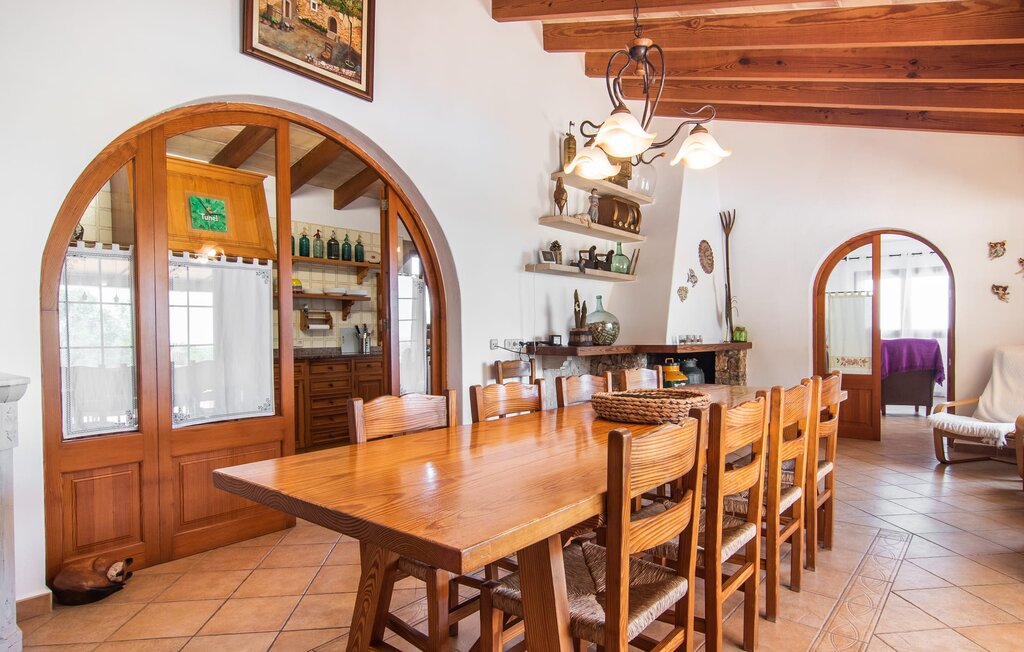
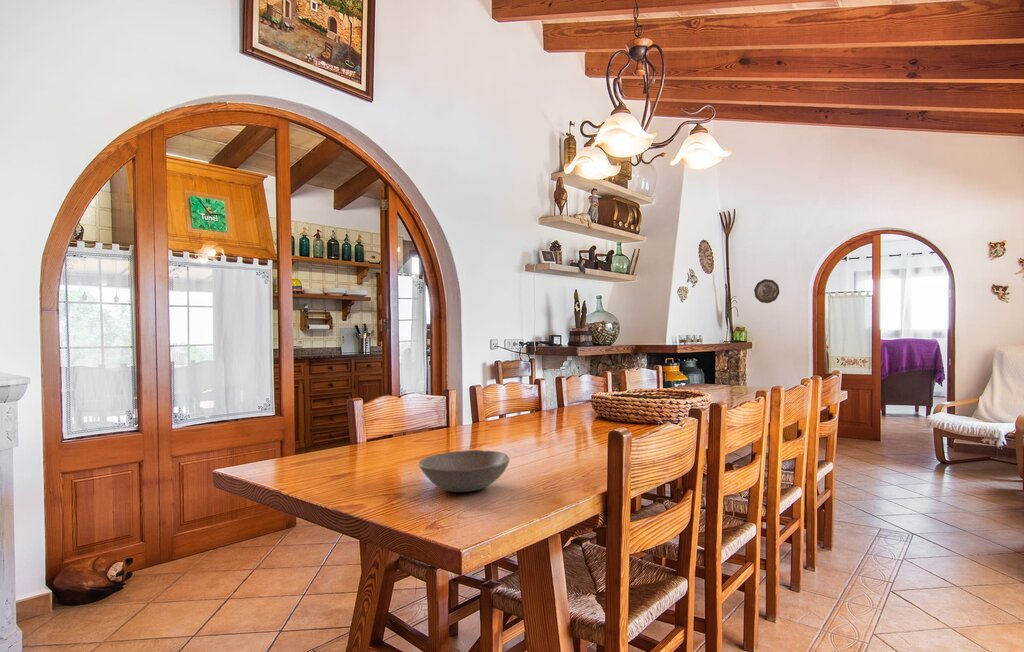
+ soup bowl (464, 472)
+ decorative plate (766, 291)
